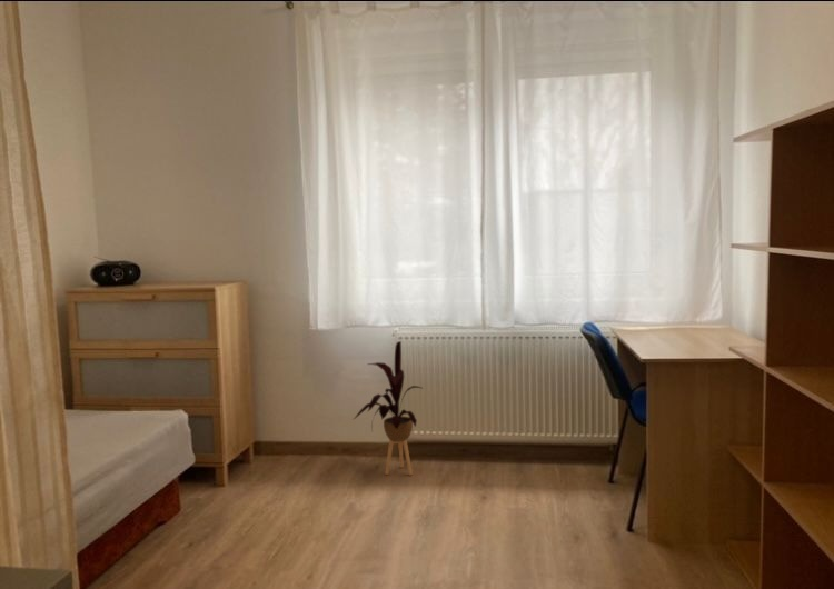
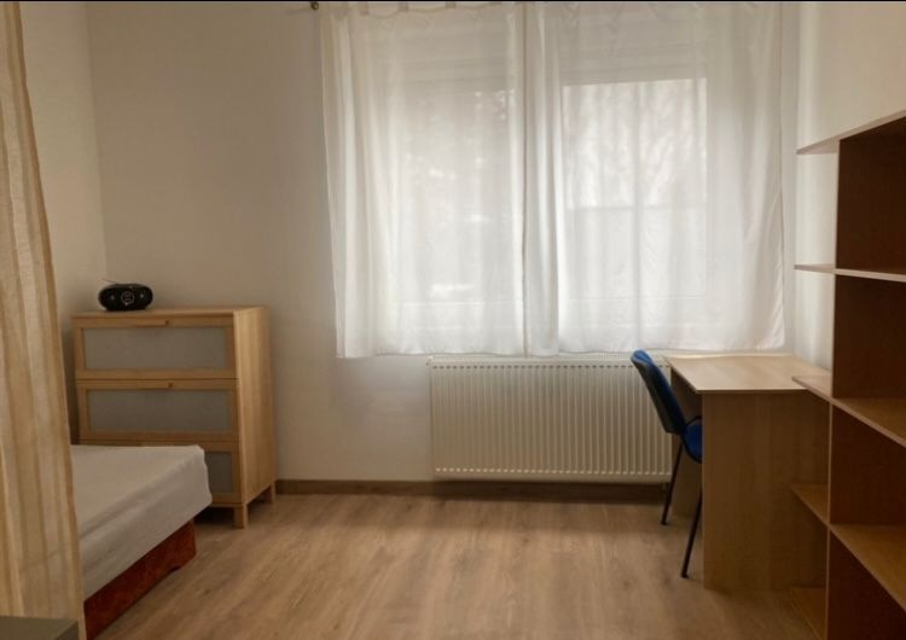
- house plant (389, 407)
